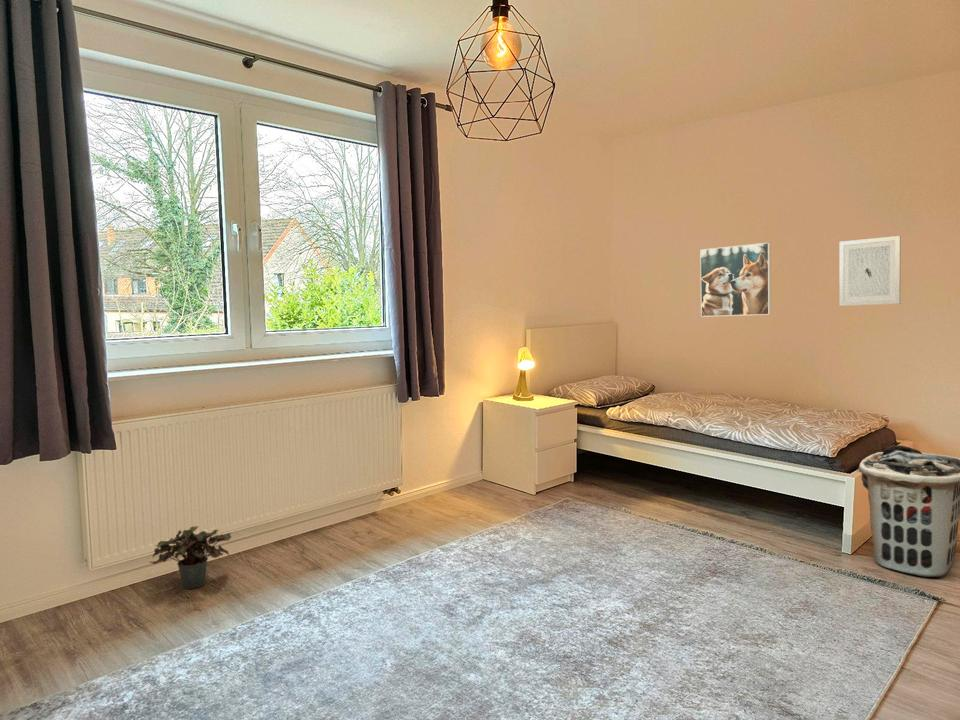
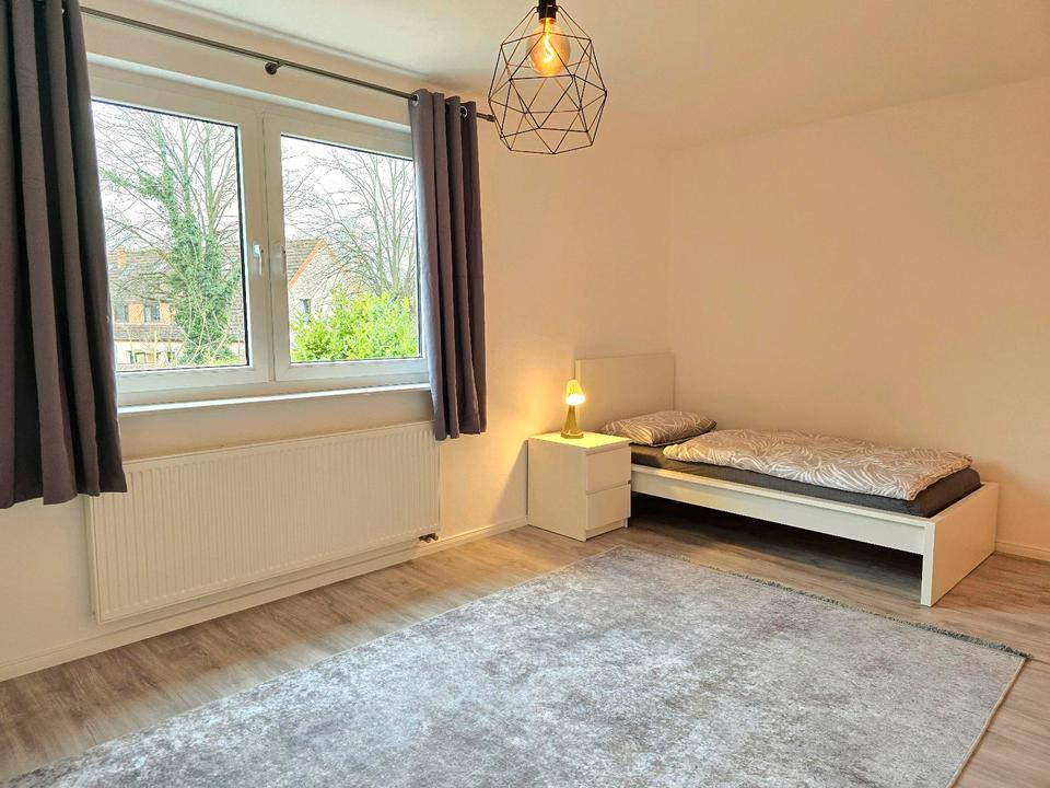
- potted plant (191, 557)
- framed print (734, 281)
- clothes hamper (914, 502)
- wall art (869, 272)
